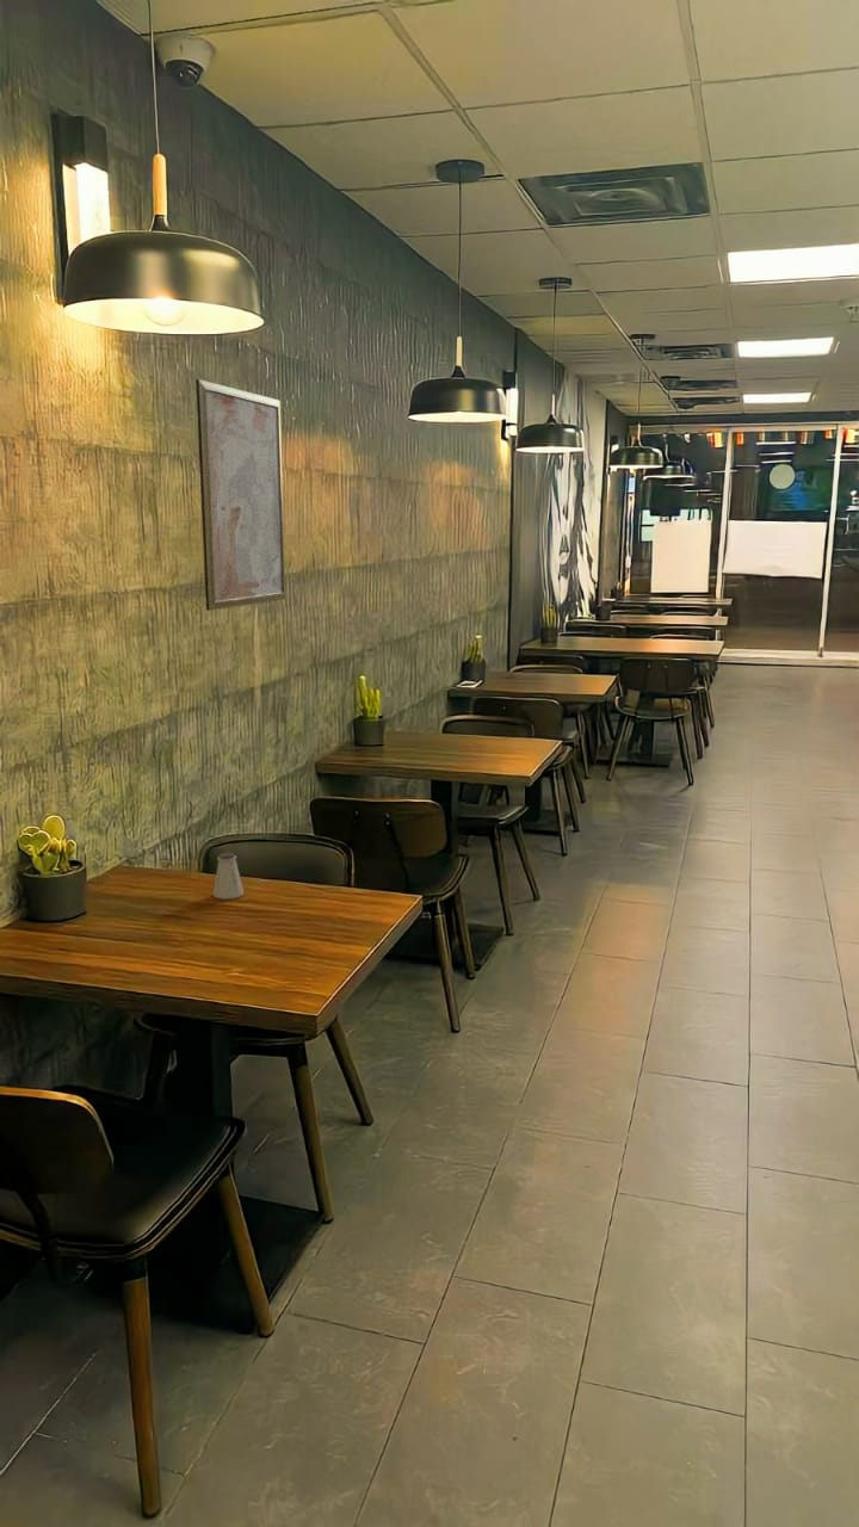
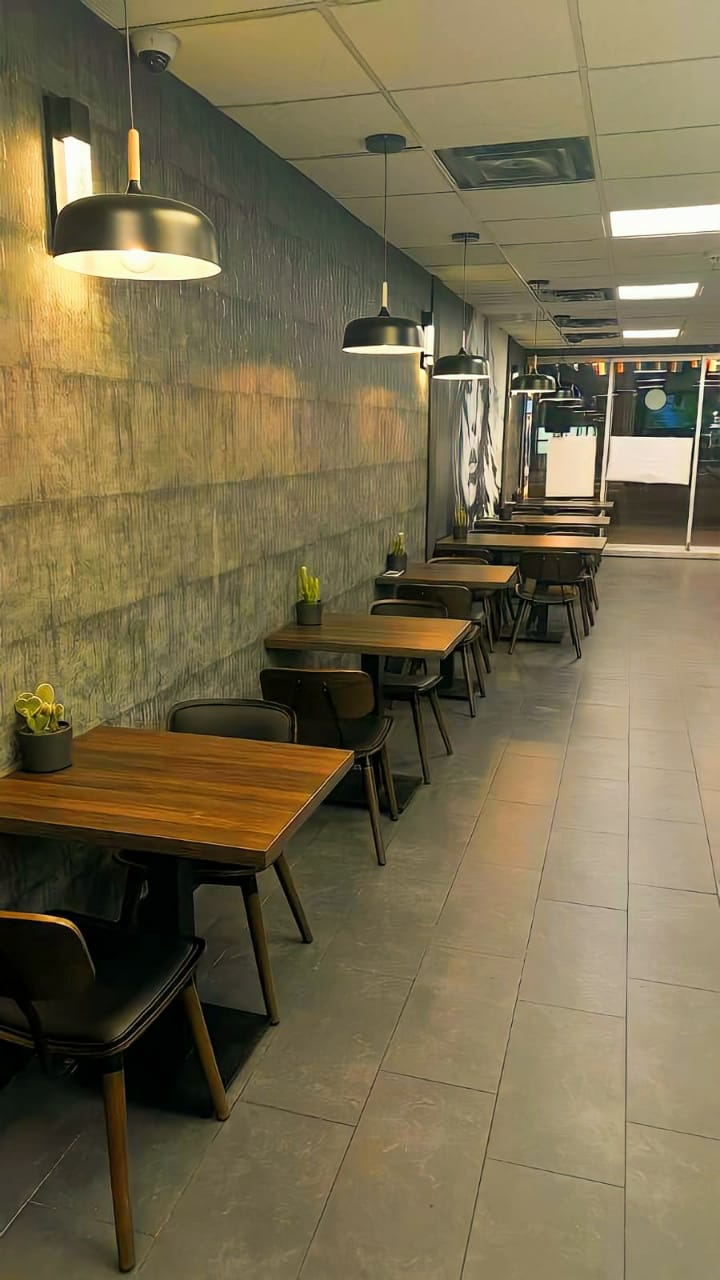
- wall art (246, 499)
- saltshaker (227, 873)
